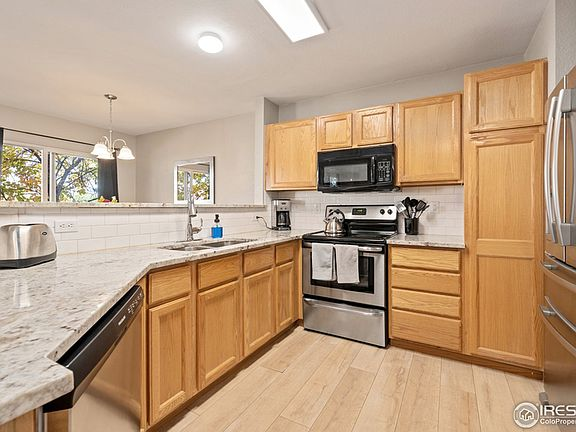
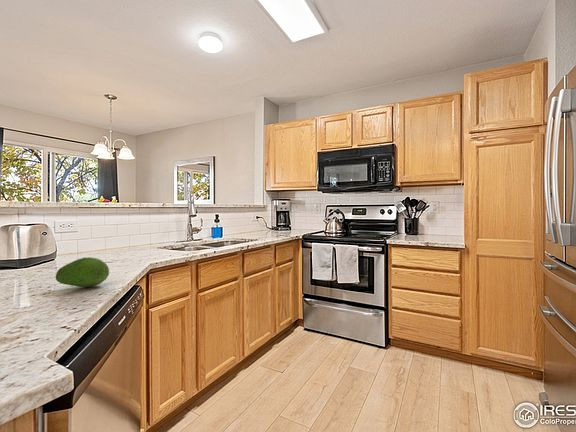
+ fruit (83, 272)
